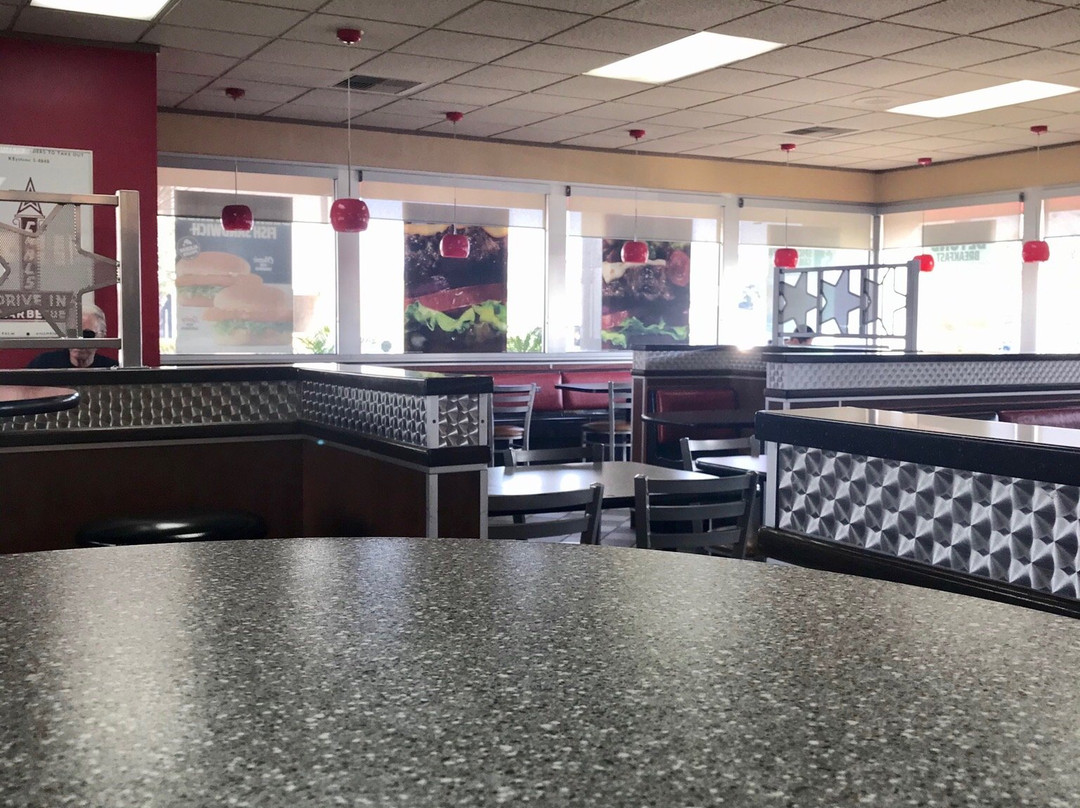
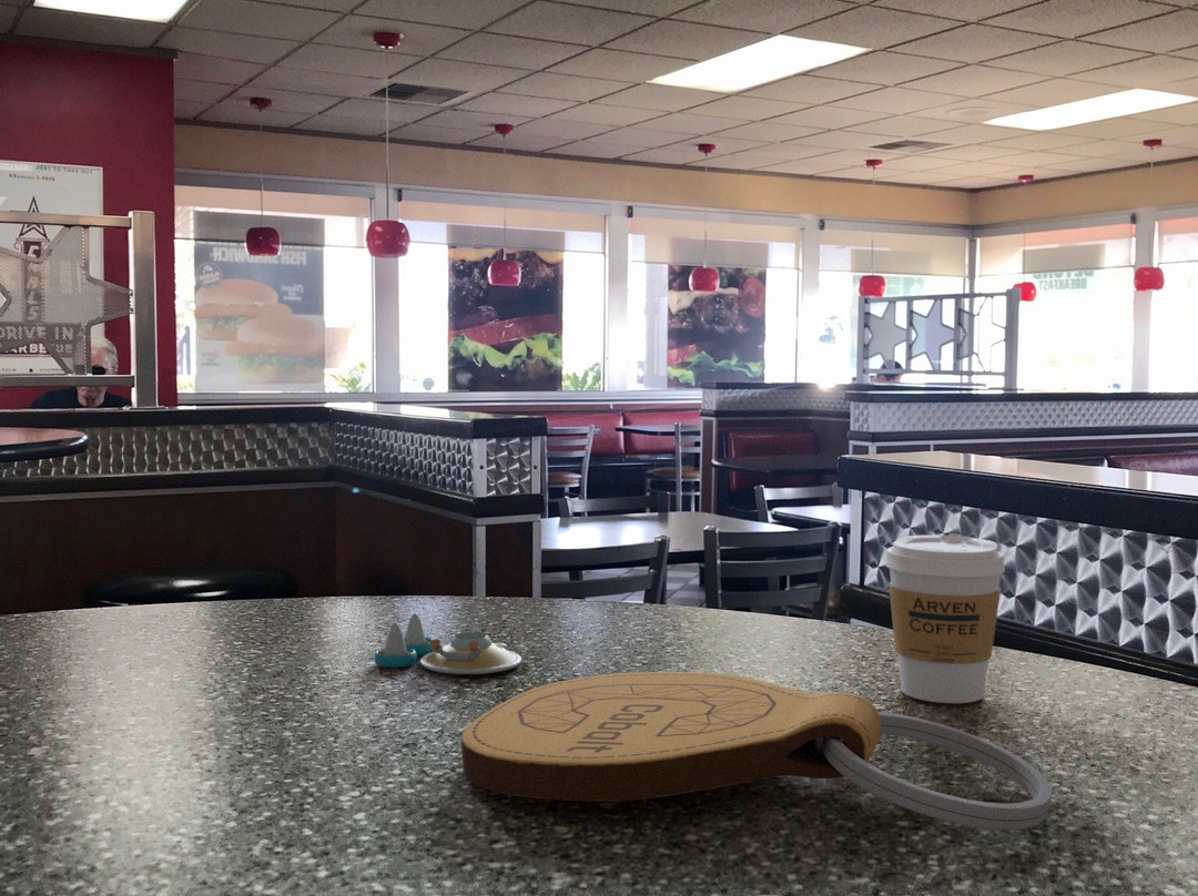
+ key chain (750, 733)
+ coffee cup (943, 615)
+ salt and pepper shaker set (451, 641)
